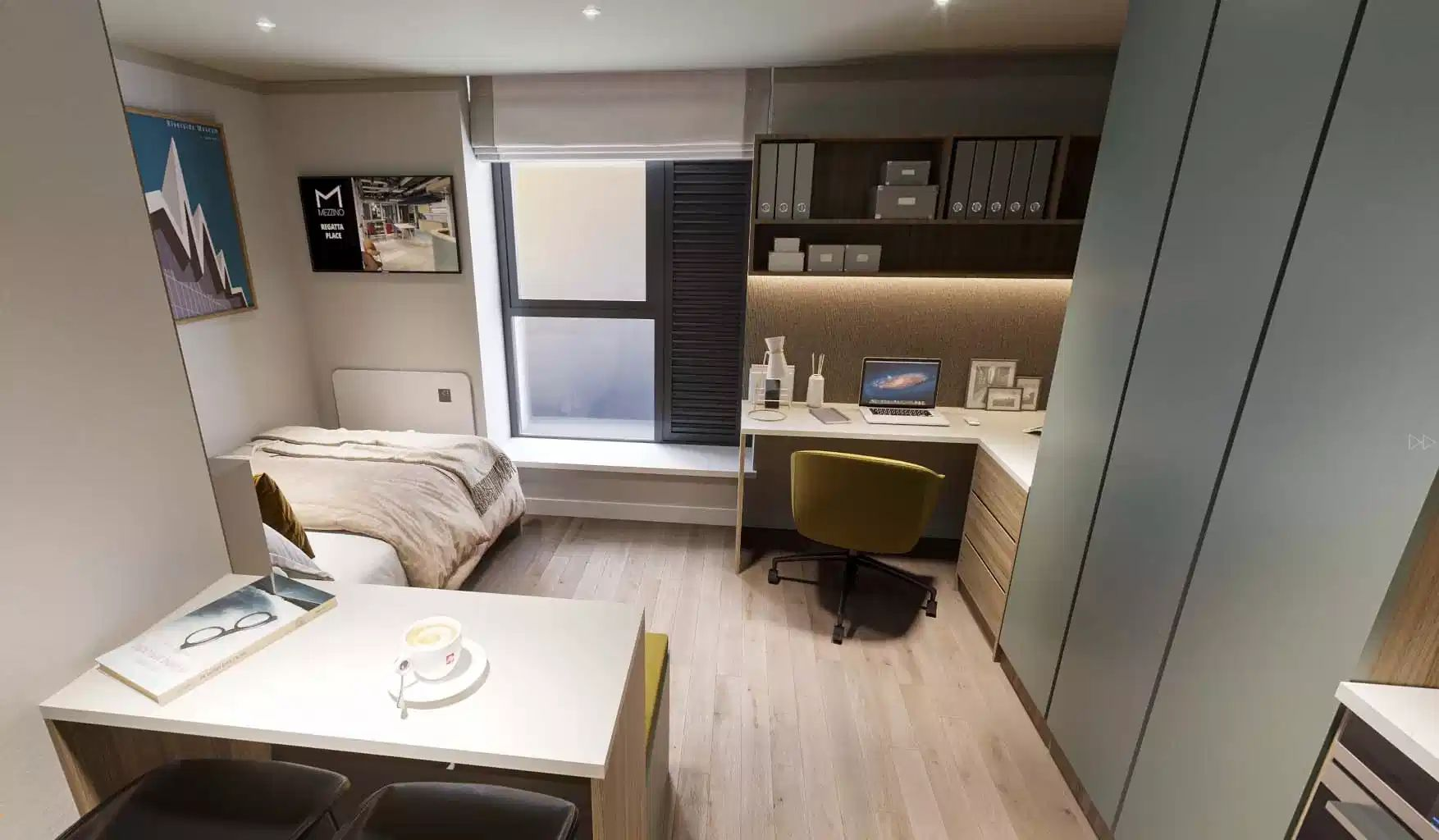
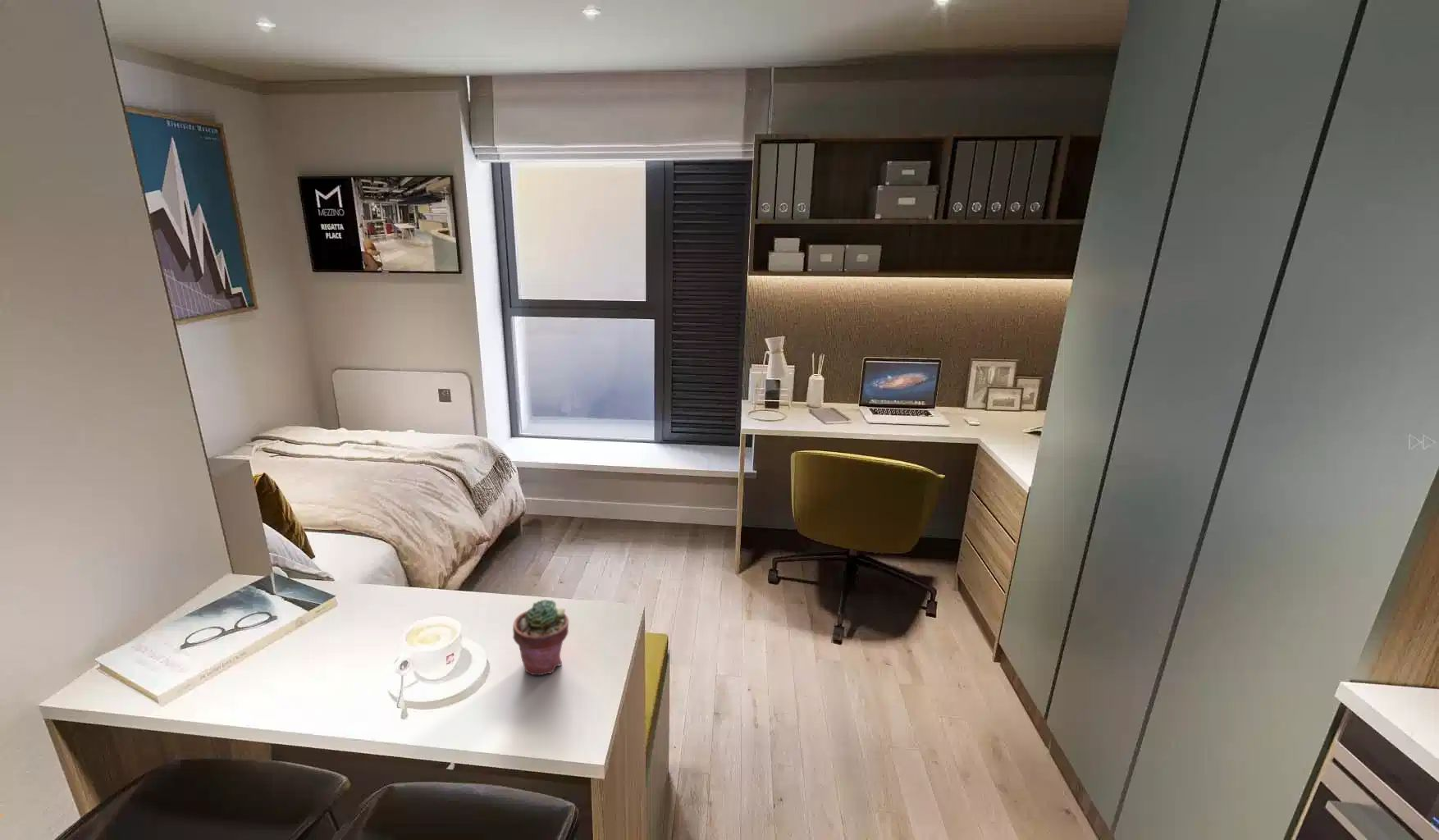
+ potted succulent (541, 634)
